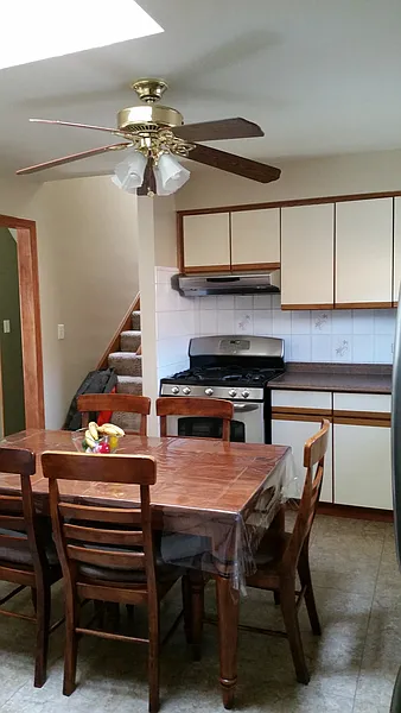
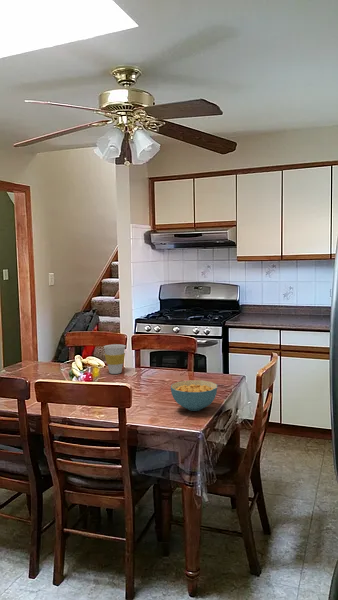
+ cereal bowl (194, 397)
+ cup (115, 359)
